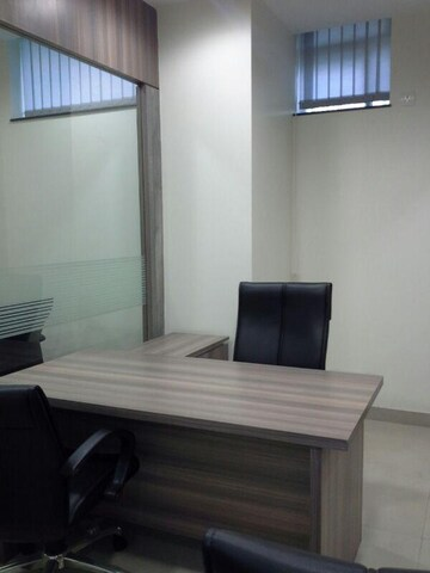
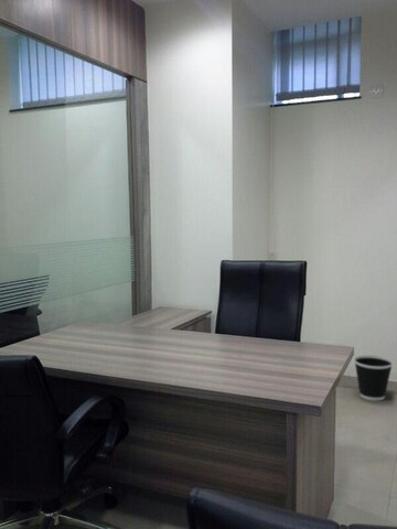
+ wastebasket (372, 378)
